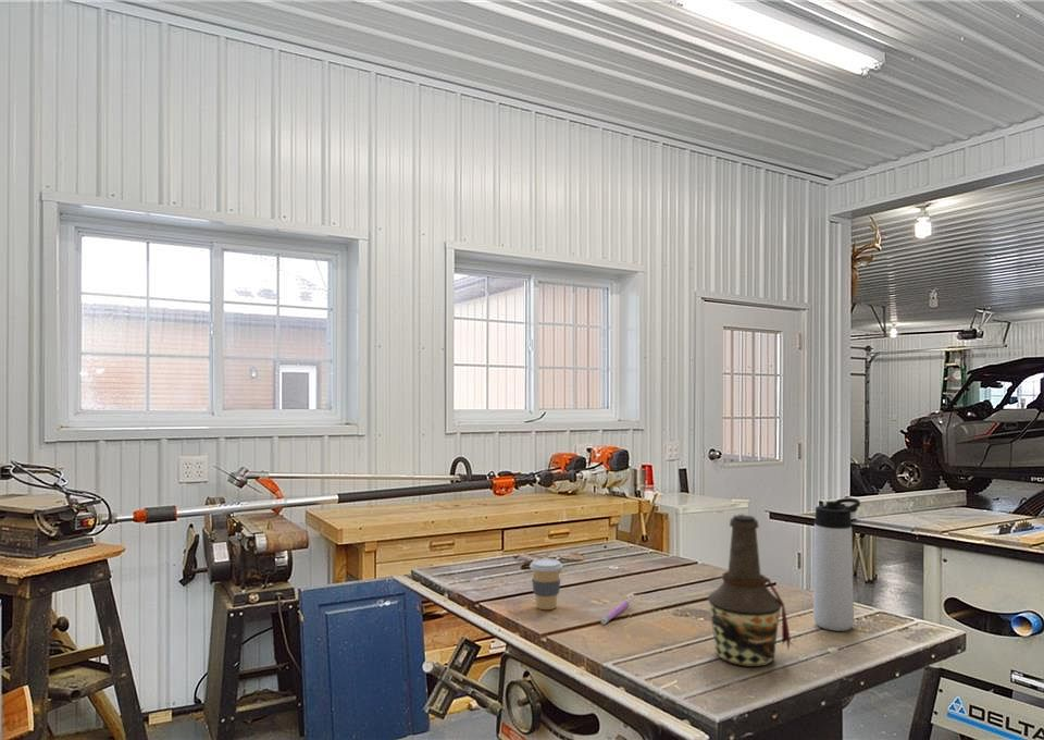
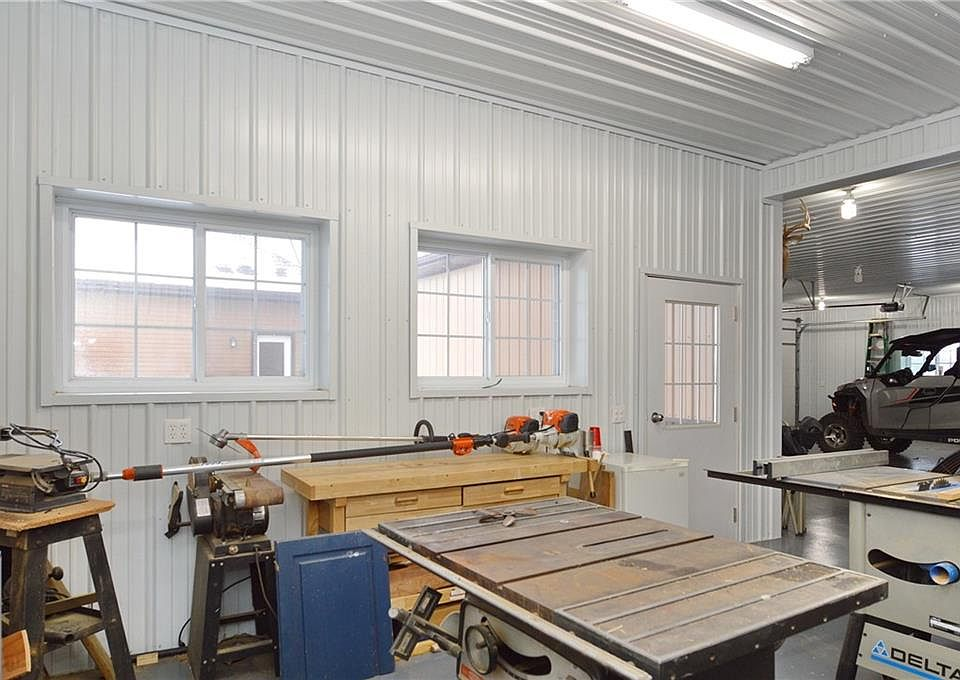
- bottle (748, 587)
- pencil (618, 610)
- coffee cup (546, 583)
- thermos bottle (838, 562)
